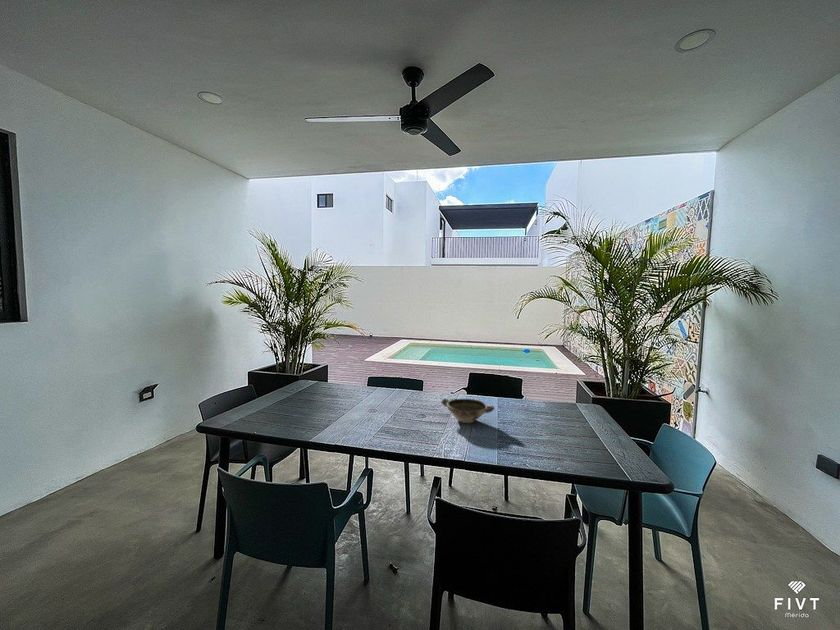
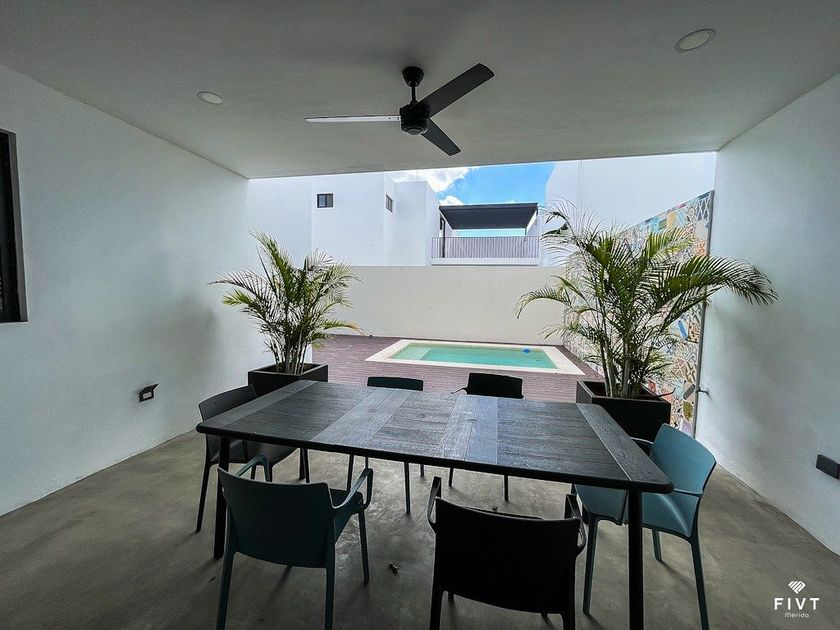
- bowl (466, 411)
